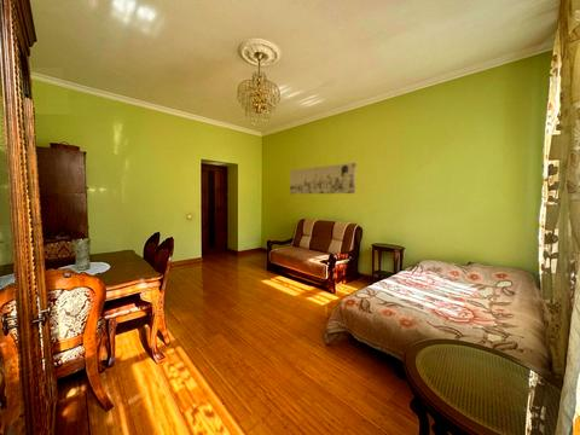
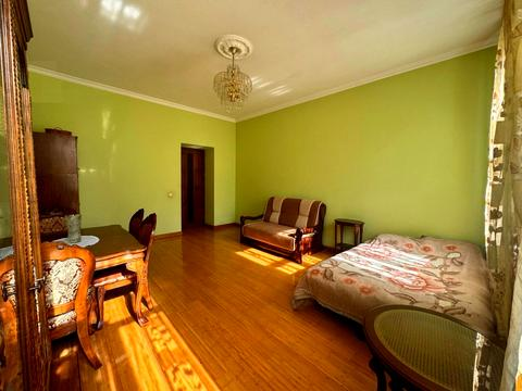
- wall art (318, 180)
